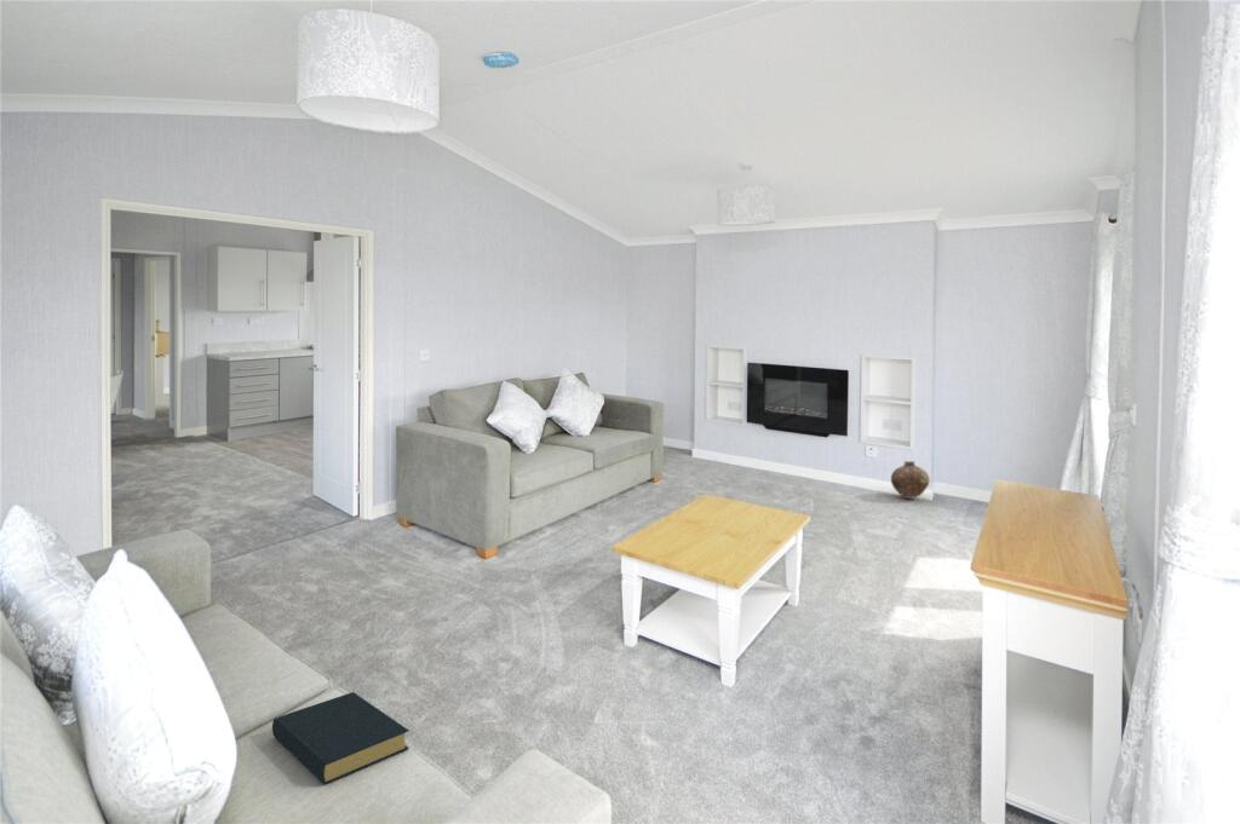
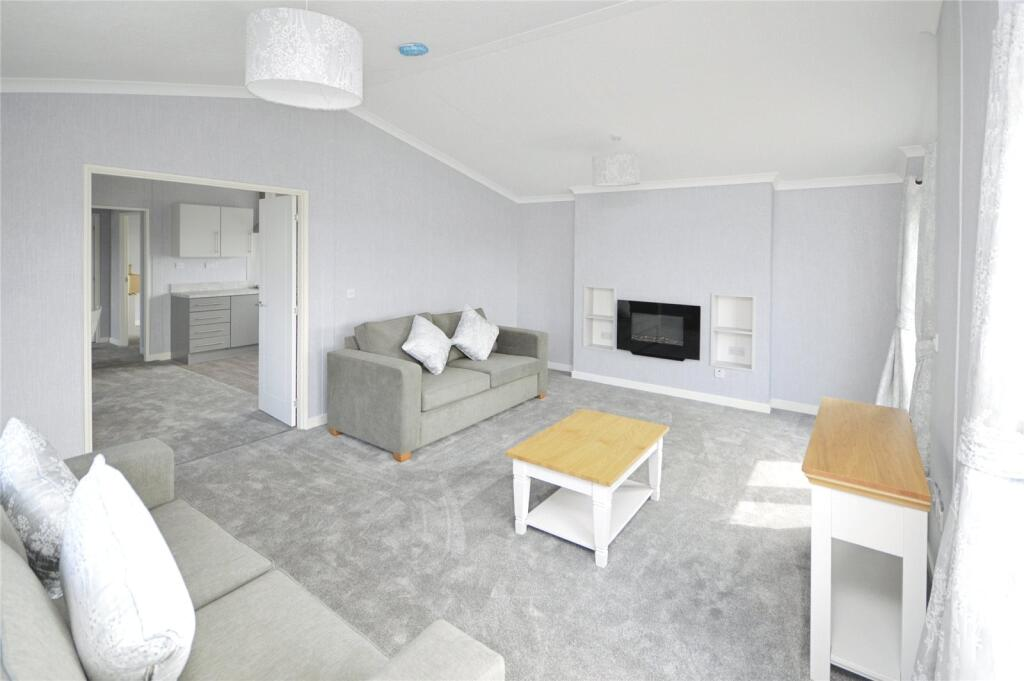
- vase (909, 479)
- hardback book (339, 733)
